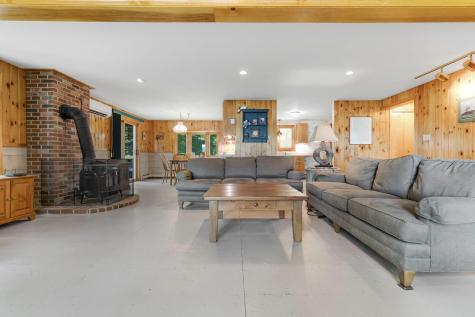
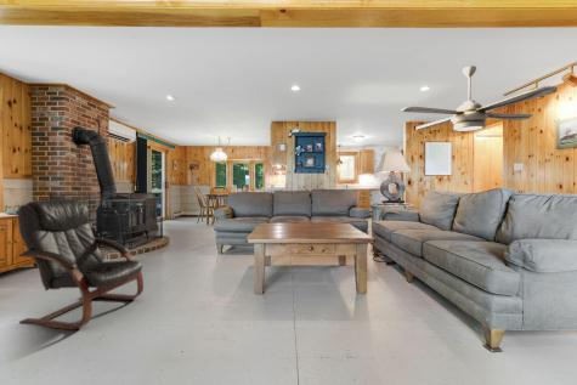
+ armchair (86, 254)
+ ceiling fan (469, 98)
